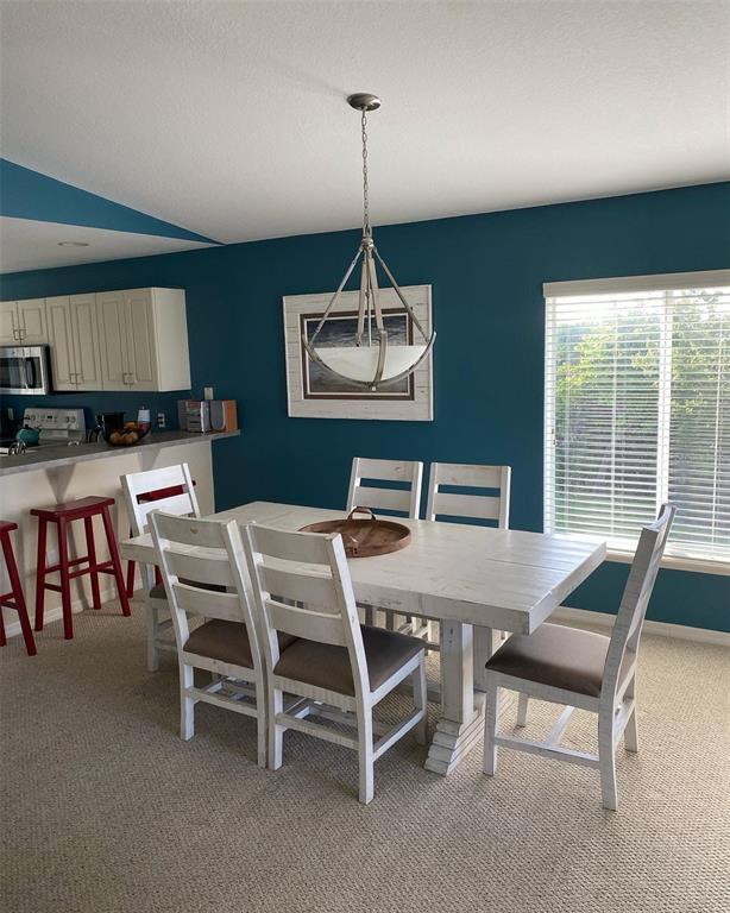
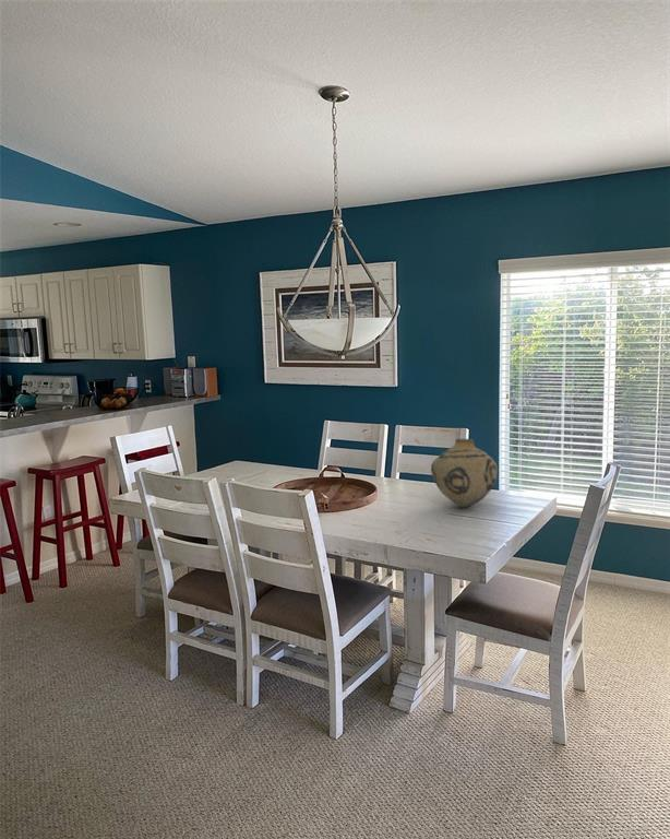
+ vase (464, 473)
